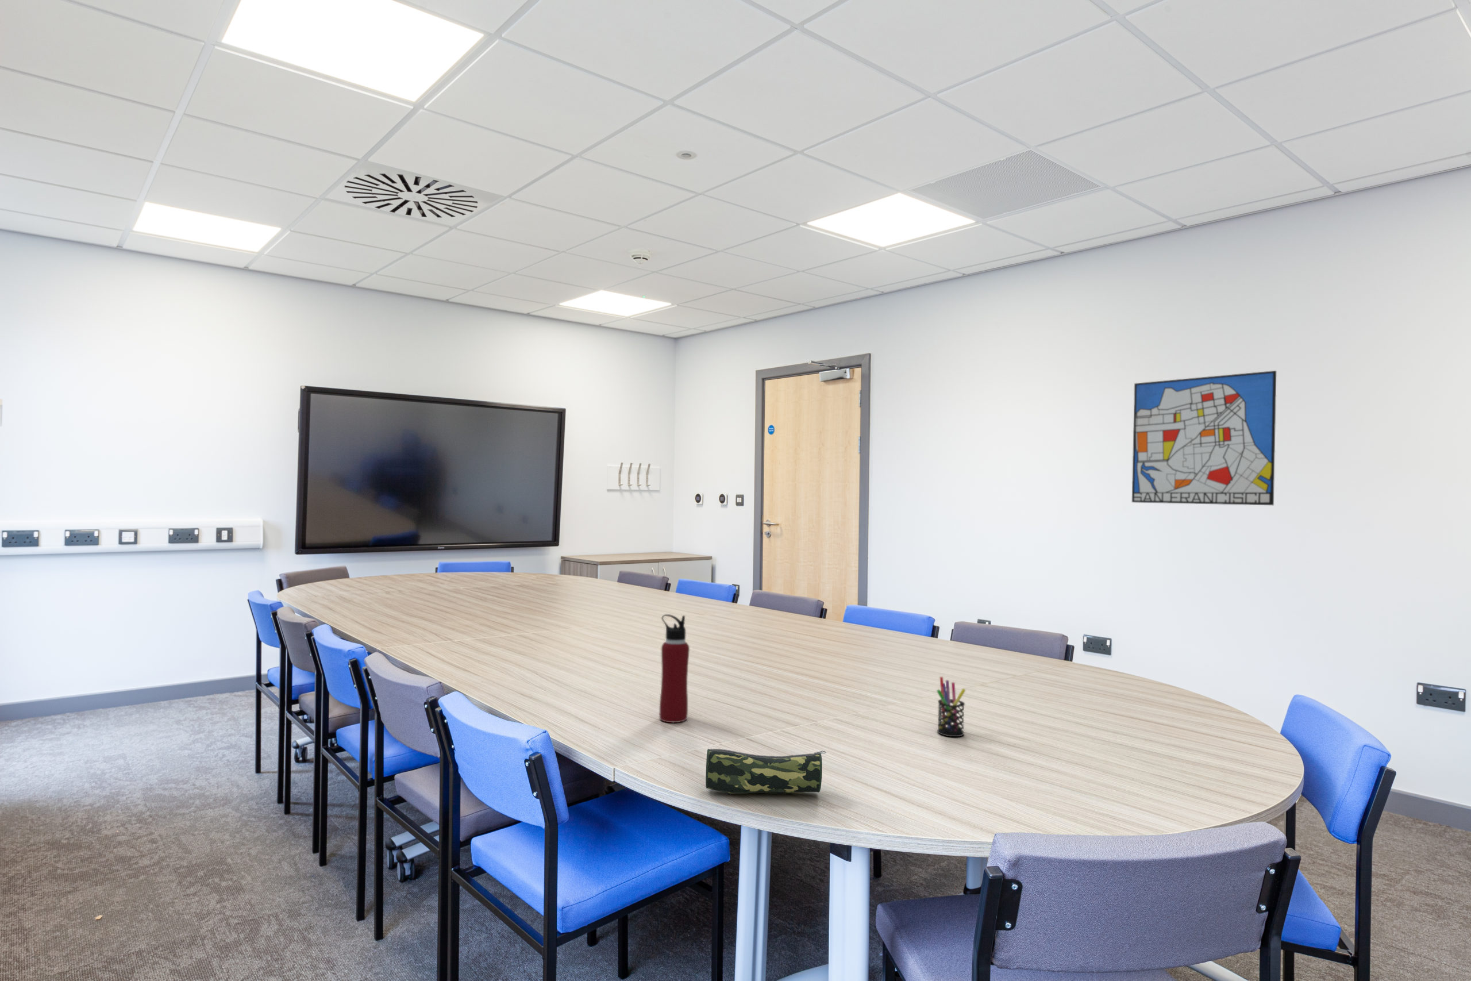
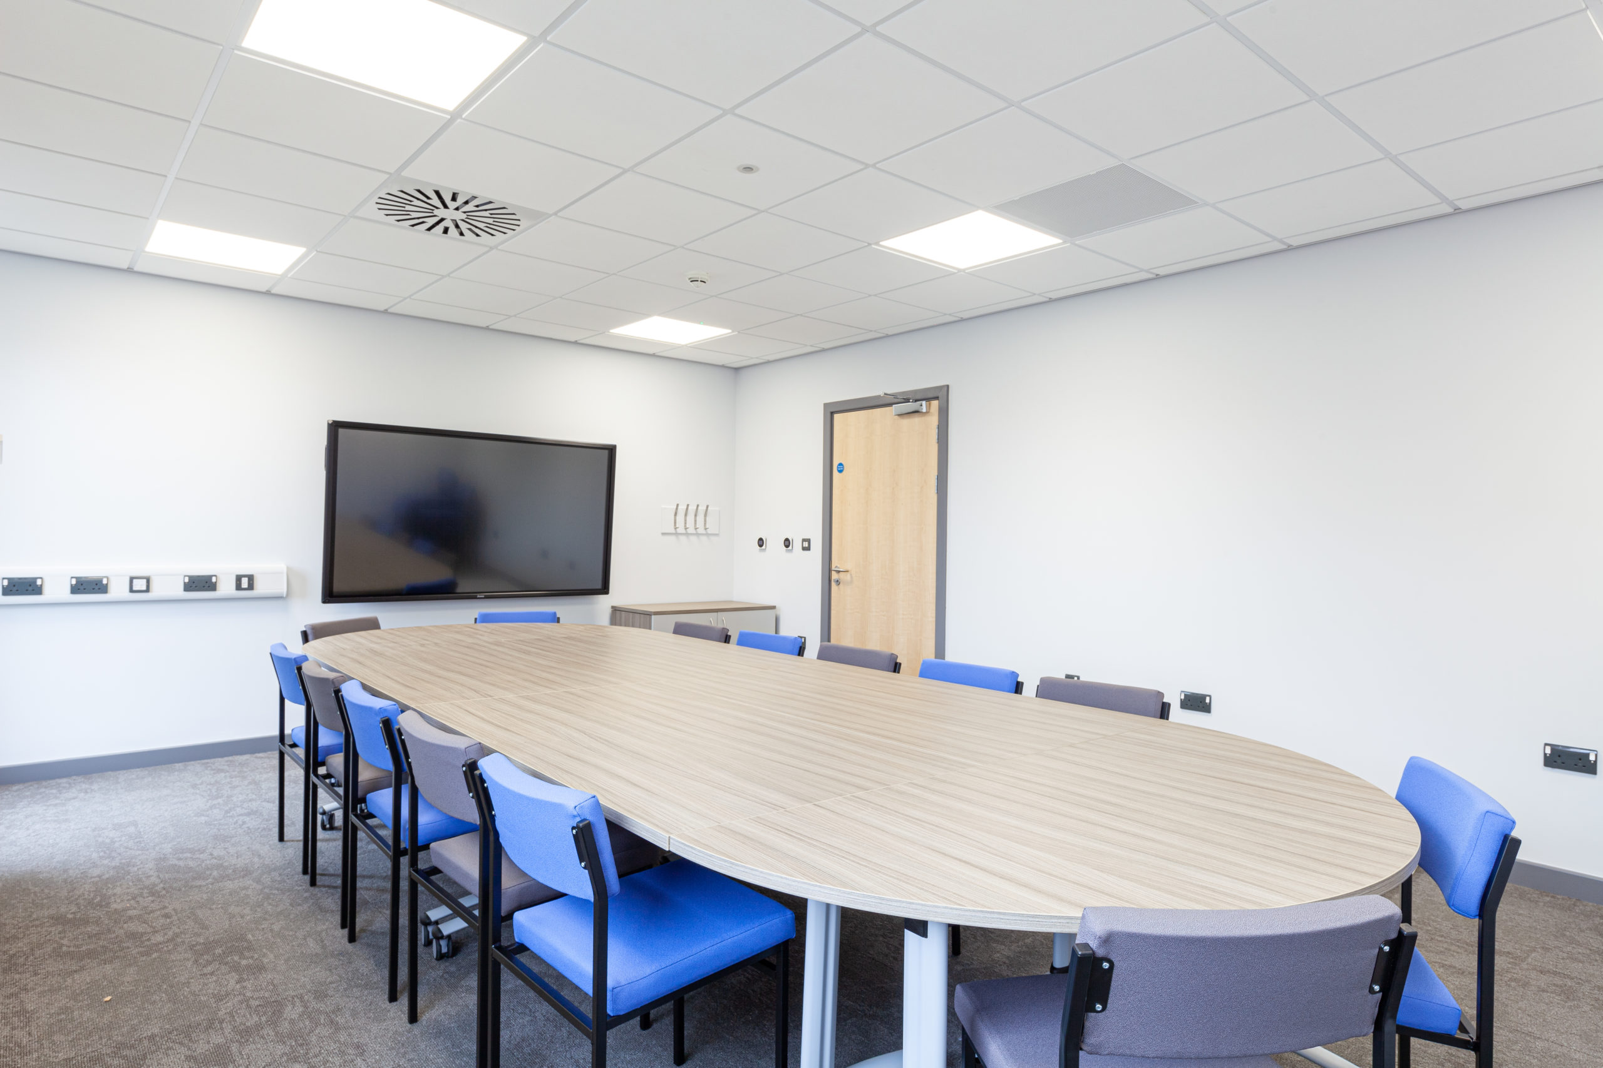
- pen holder (948, 706)
- water bottle (674, 667)
- wall art (1200, 440)
- pencil case (766, 771)
